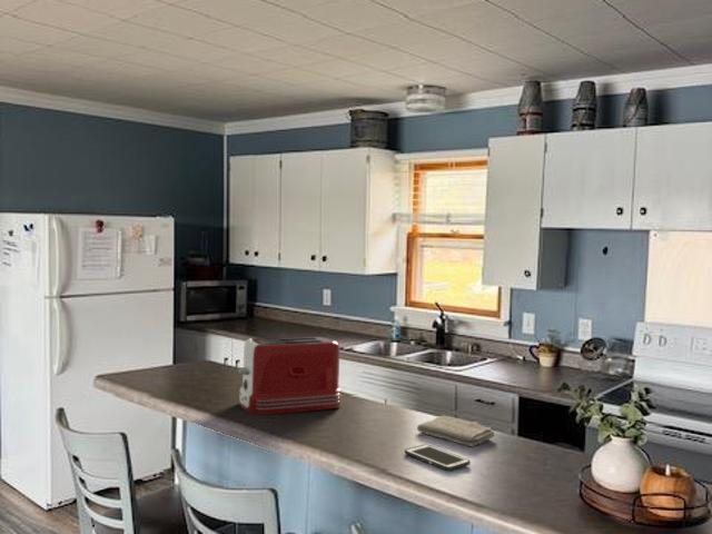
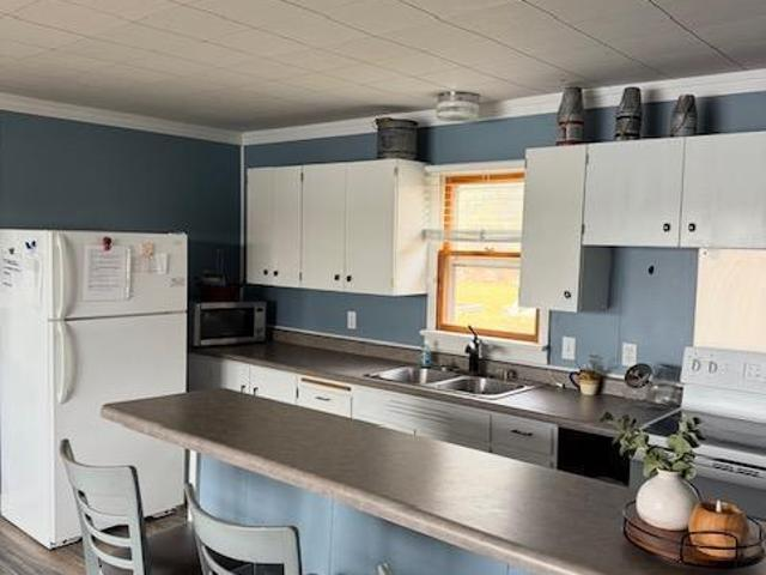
- cell phone (436, 456)
- washcloth (455, 429)
- toaster (291, 372)
